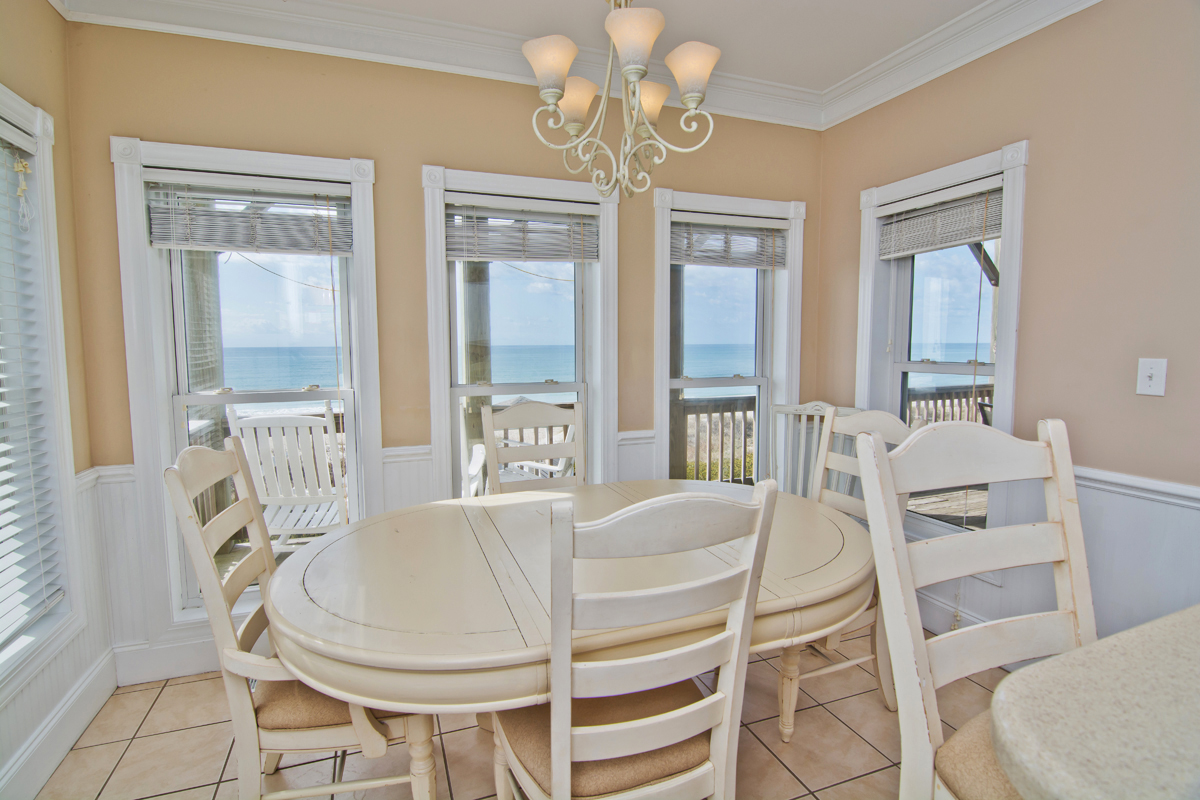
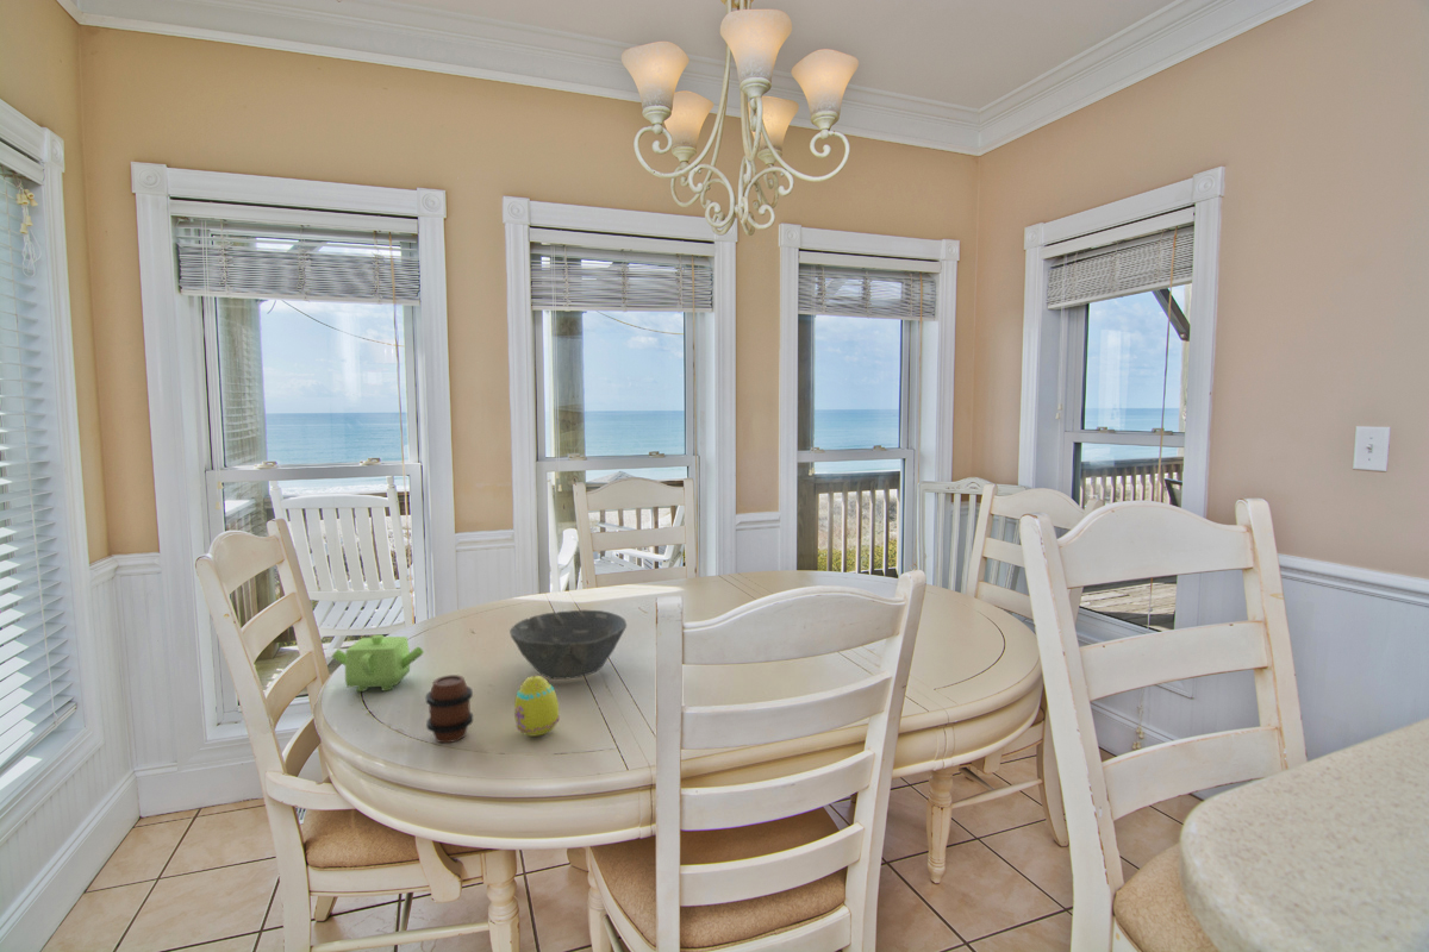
+ egg (536, 704)
+ teapot (377, 659)
+ bowl (569, 646)
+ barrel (449, 708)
